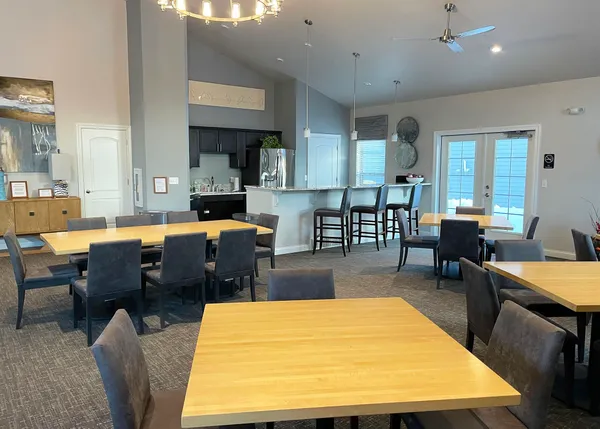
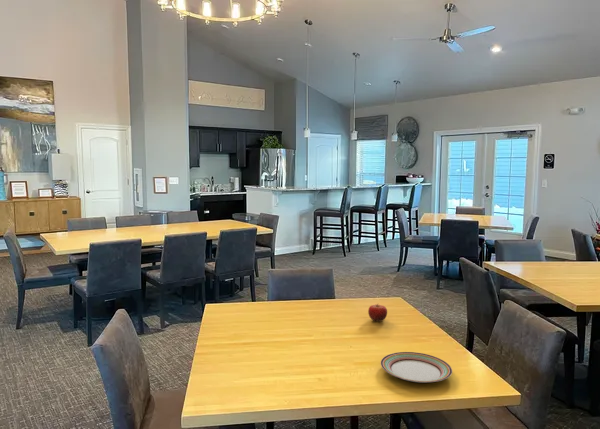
+ plate (415, 368)
+ fruit (377, 311)
